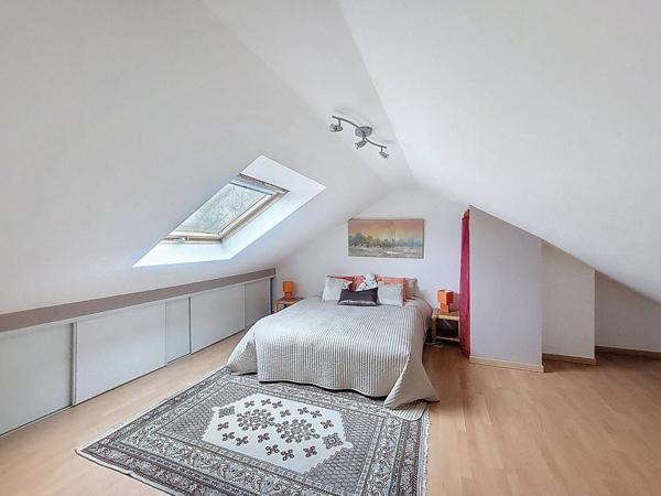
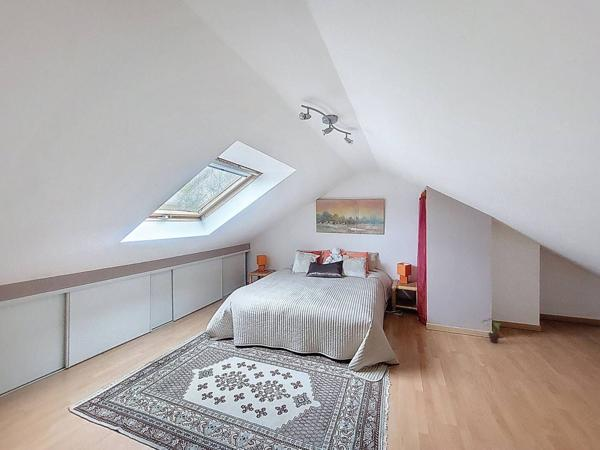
+ potted plant (493, 330)
